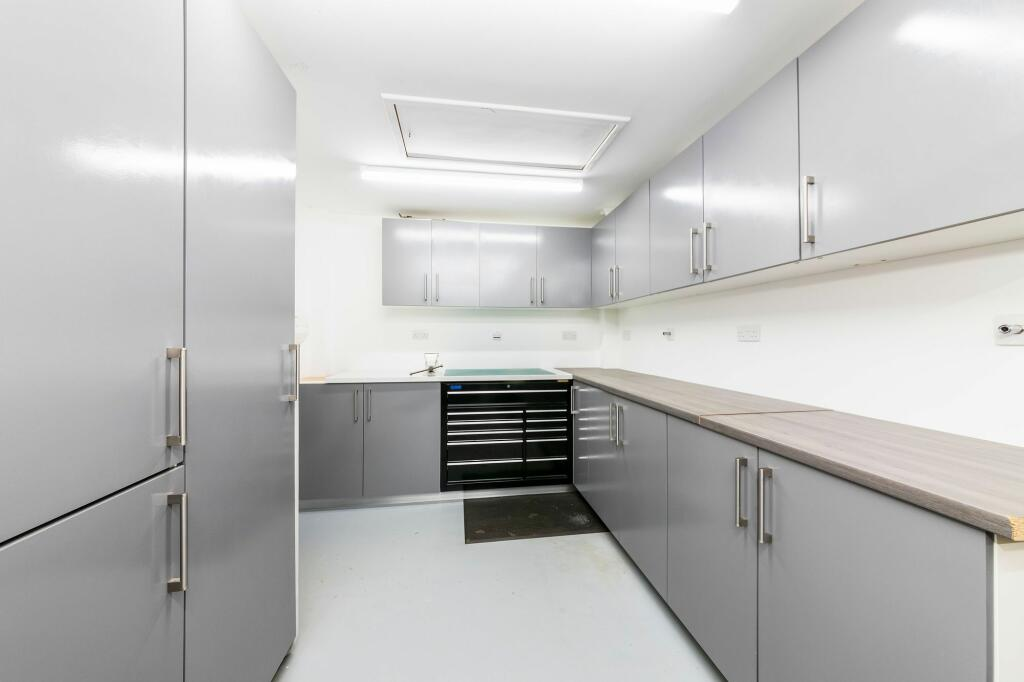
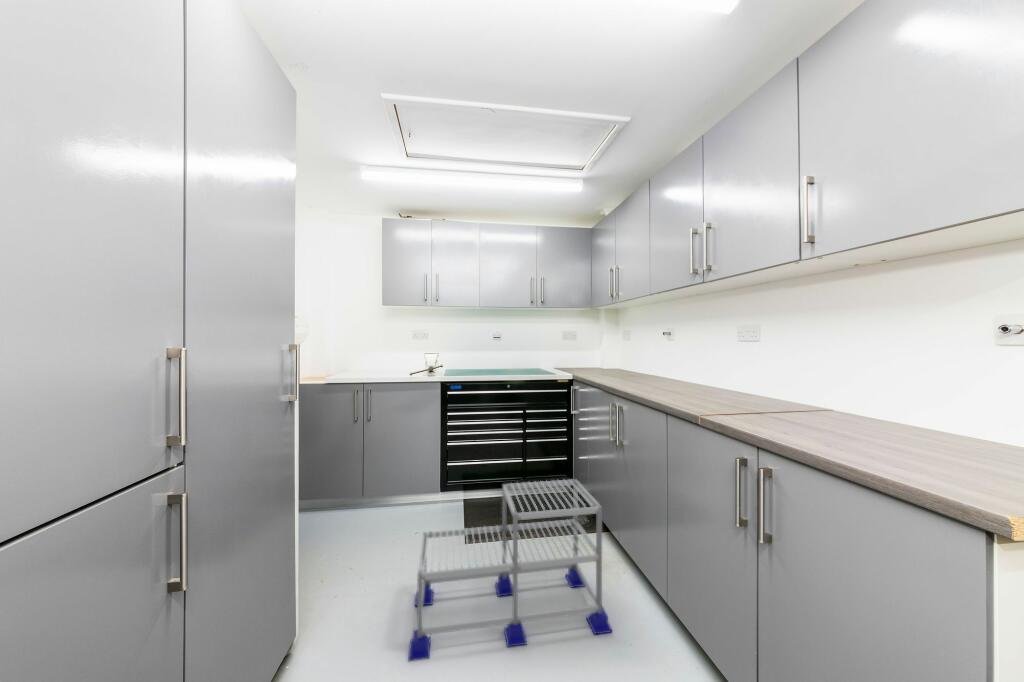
+ step stool (505, 553)
